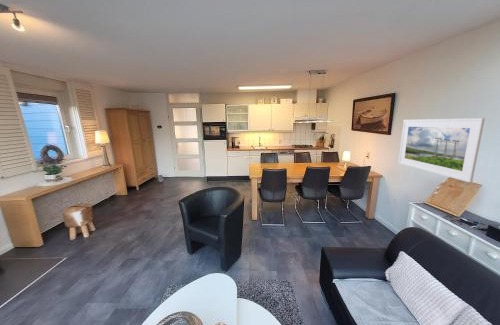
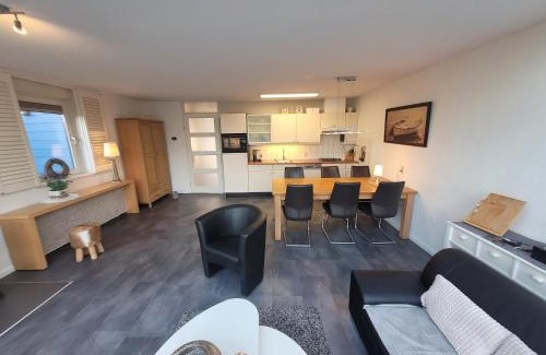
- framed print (432, 145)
